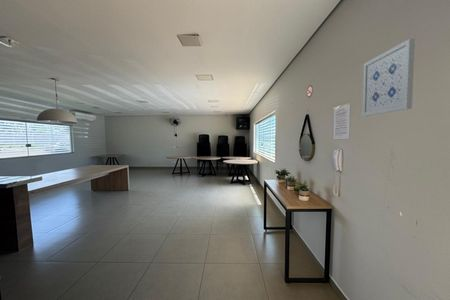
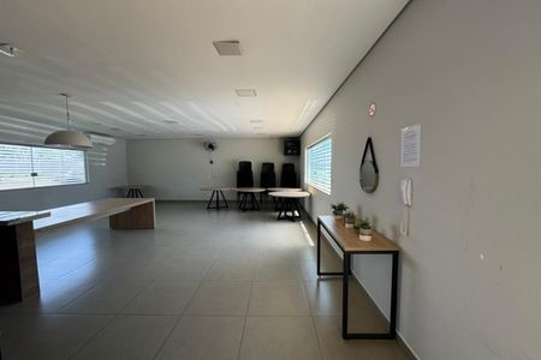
- wall art (384, 83)
